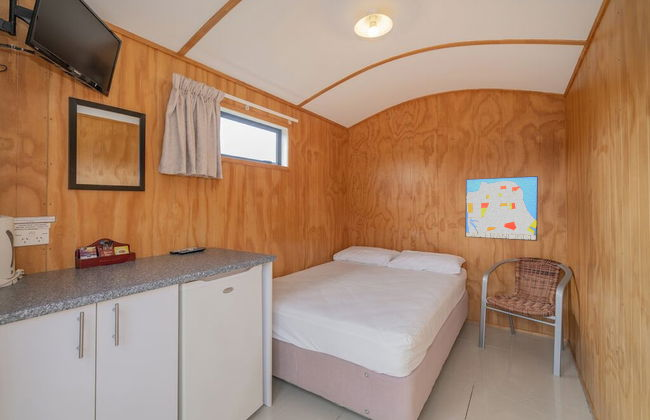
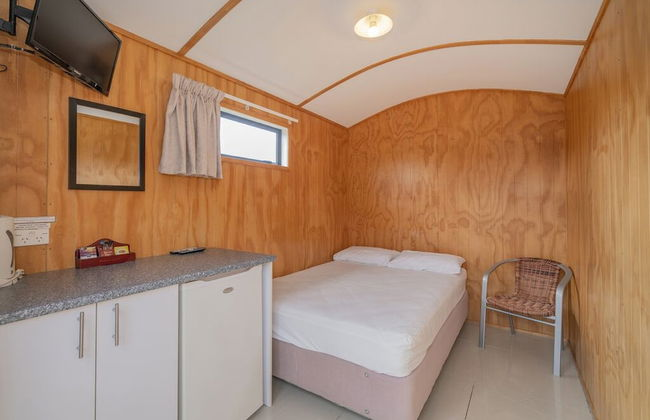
- wall art (499, 208)
